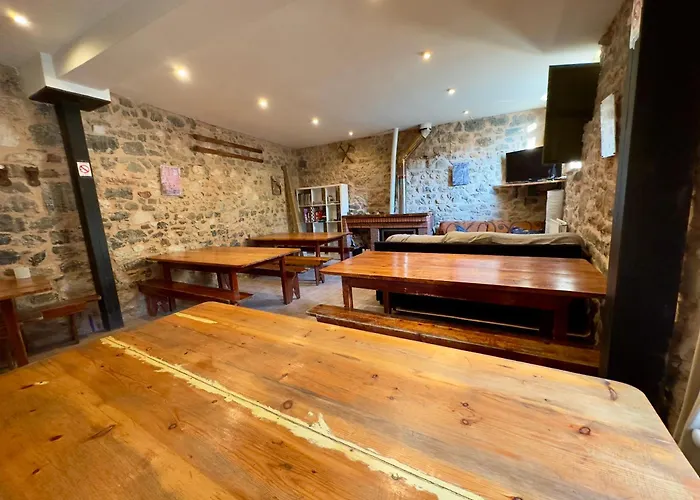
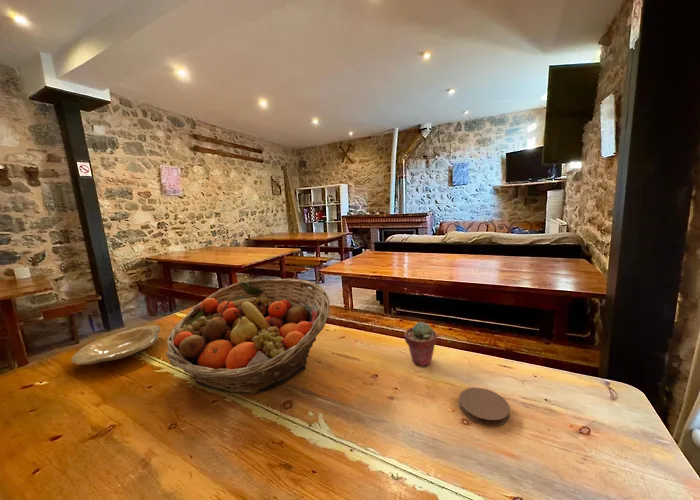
+ coaster (483, 405)
+ plate (121, 345)
+ potted succulent (421, 341)
+ fruit basket (252, 327)
